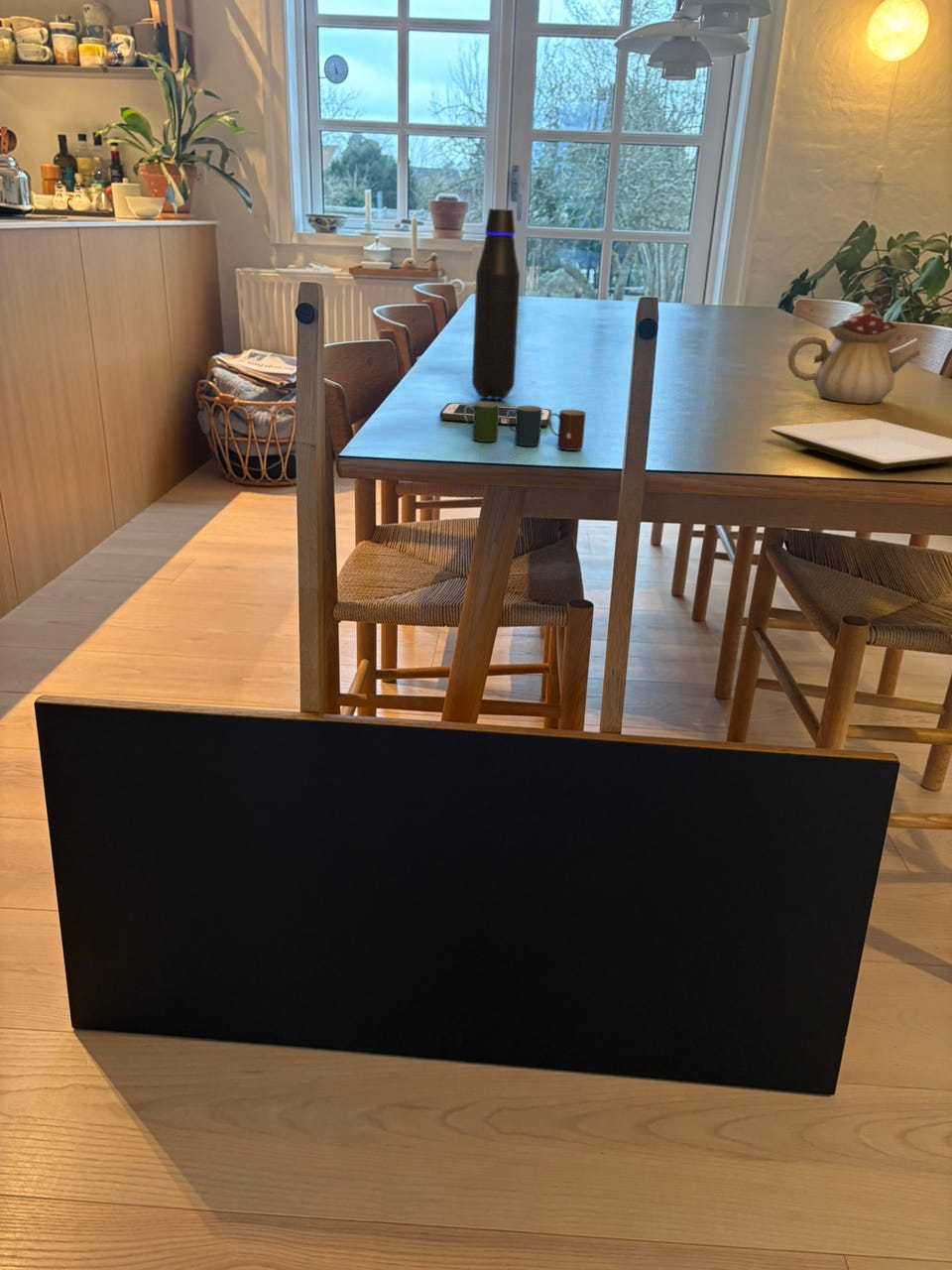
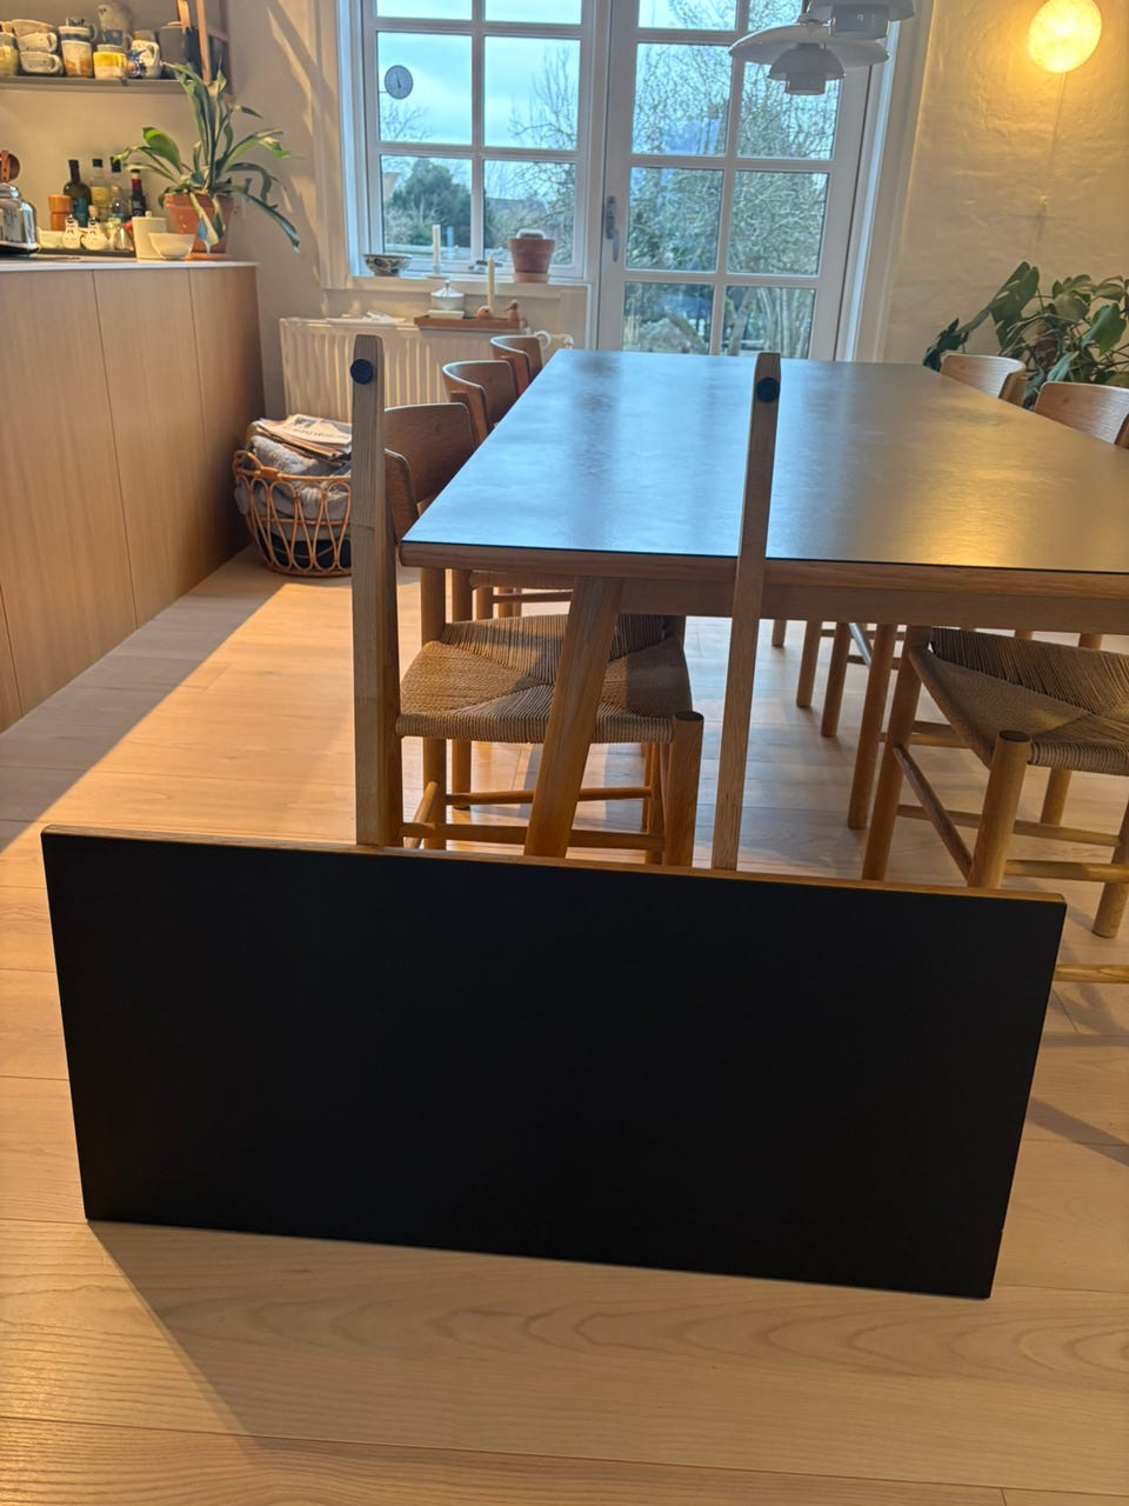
- water bottle (496, 307)
- plate (876, 445)
- cell phone (499, 414)
- cup (524, 413)
- teapot (854, 349)
